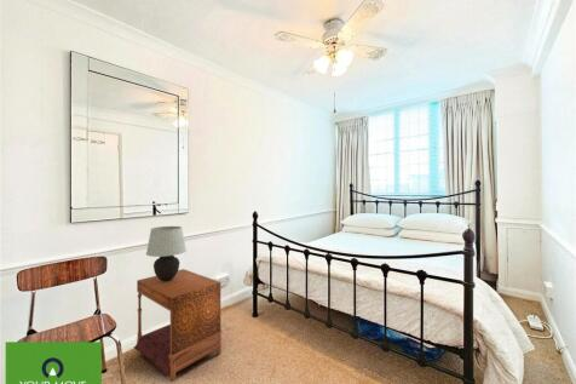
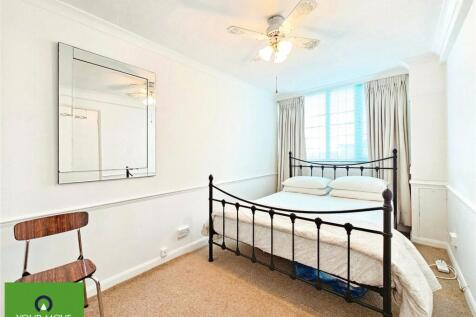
- table lamp (166, 253)
- canopy bed (179, 316)
